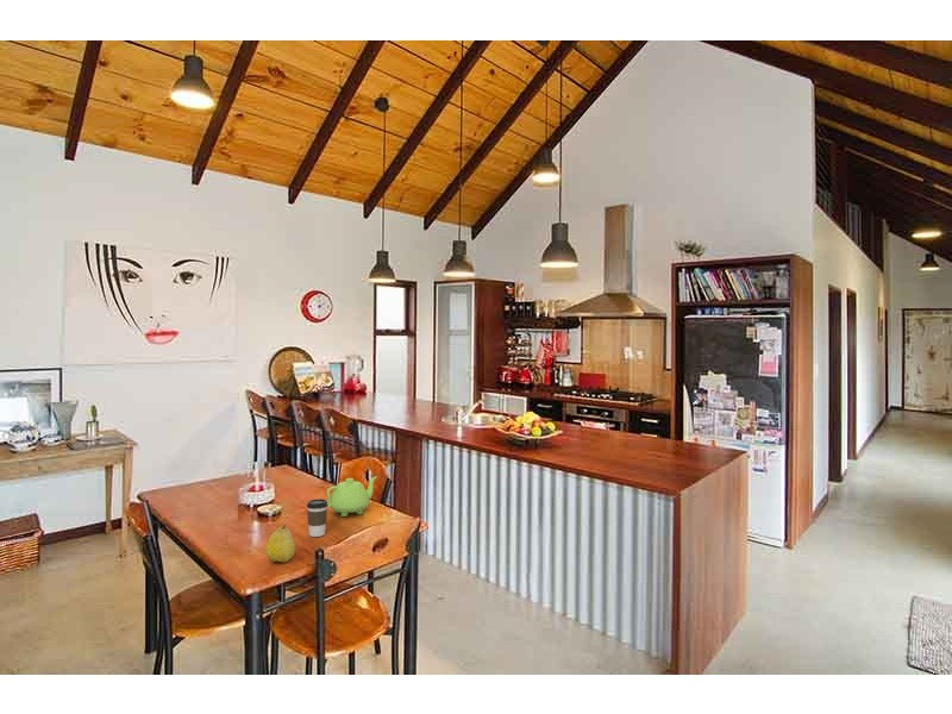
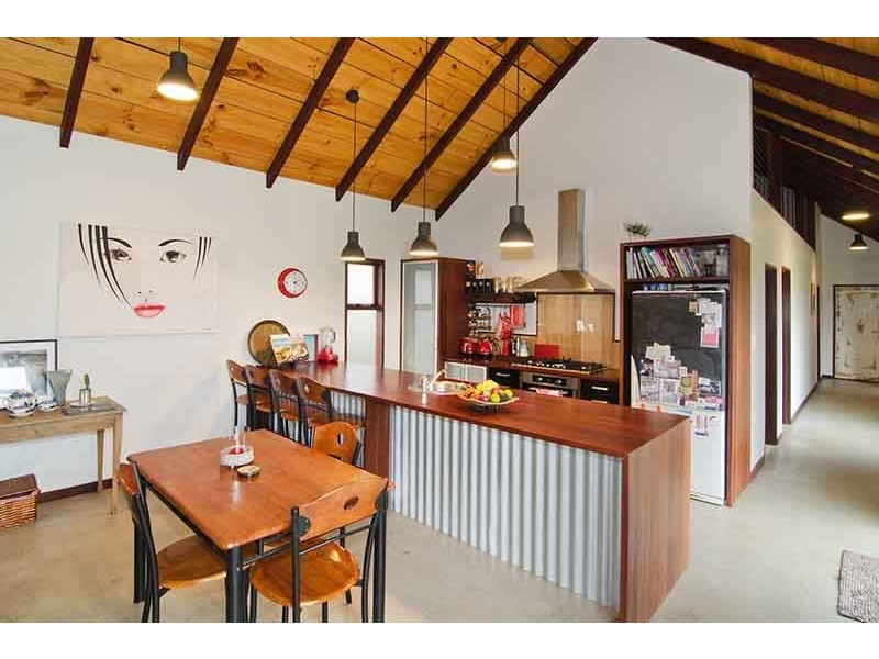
- teapot (351, 495)
- fruit (280, 543)
- coffee cup (317, 518)
